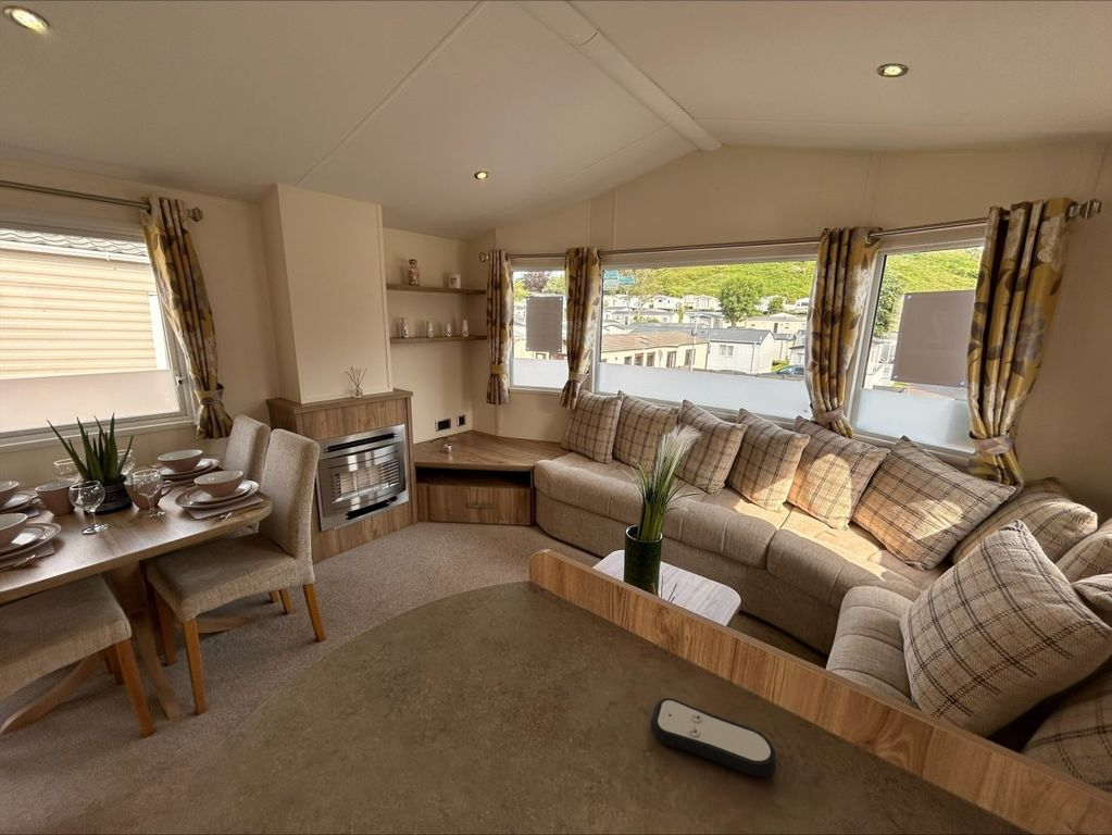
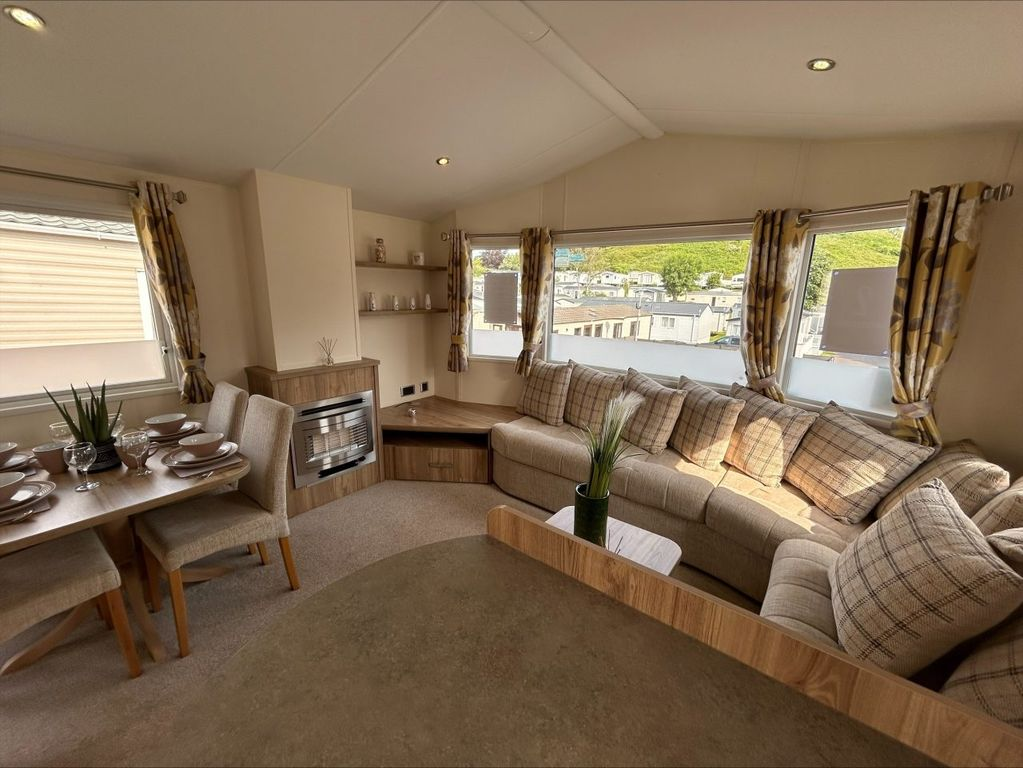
- remote control (711, 735)
